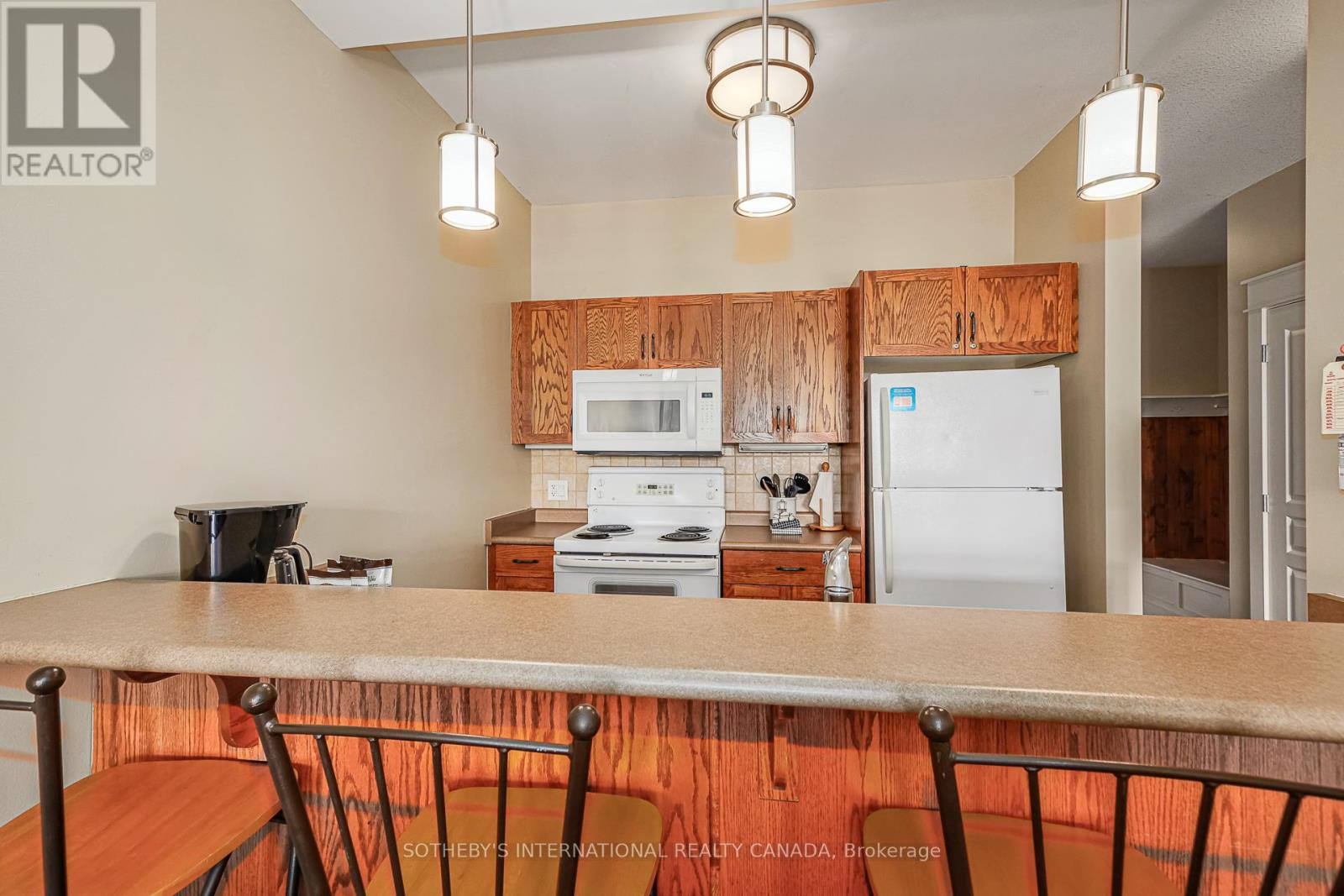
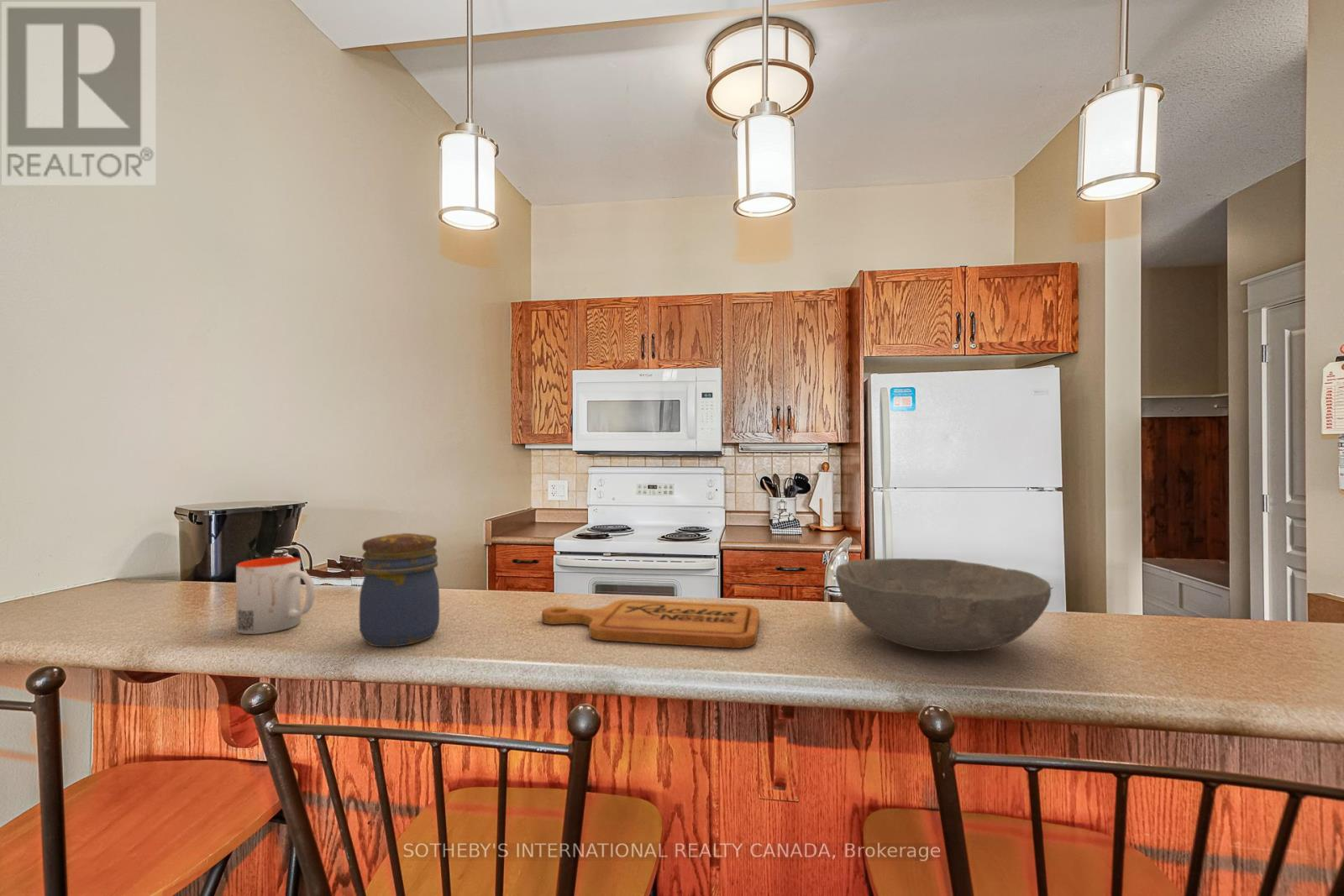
+ mug (279, 594)
+ bowl (937, 608)
+ jar (402, 585)
+ cutting board (647, 619)
